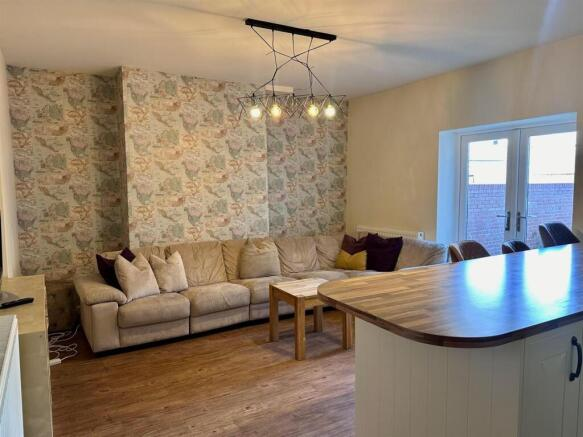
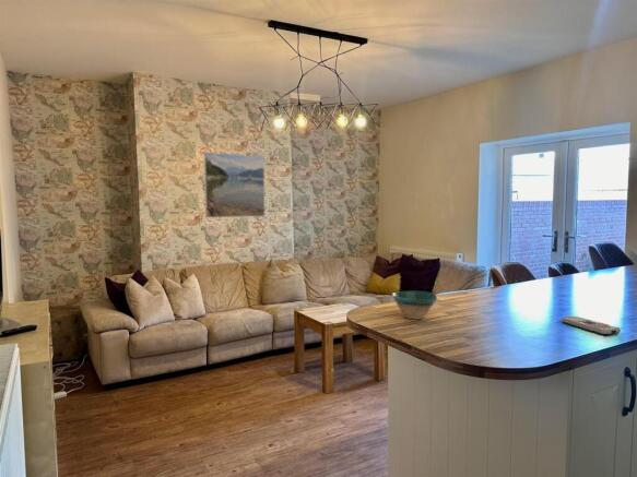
+ bowl (414, 306)
+ remote control (588, 325)
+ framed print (235, 186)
